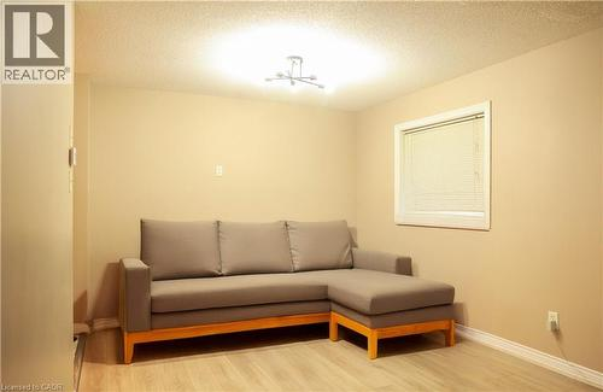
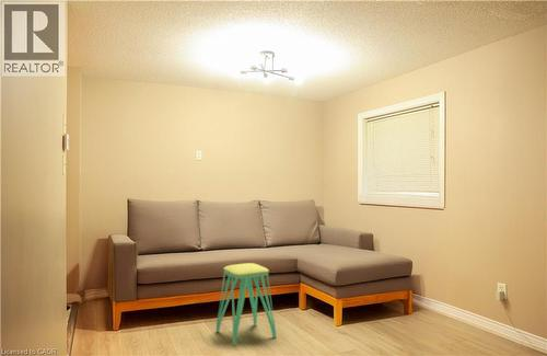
+ stool (244, 298)
